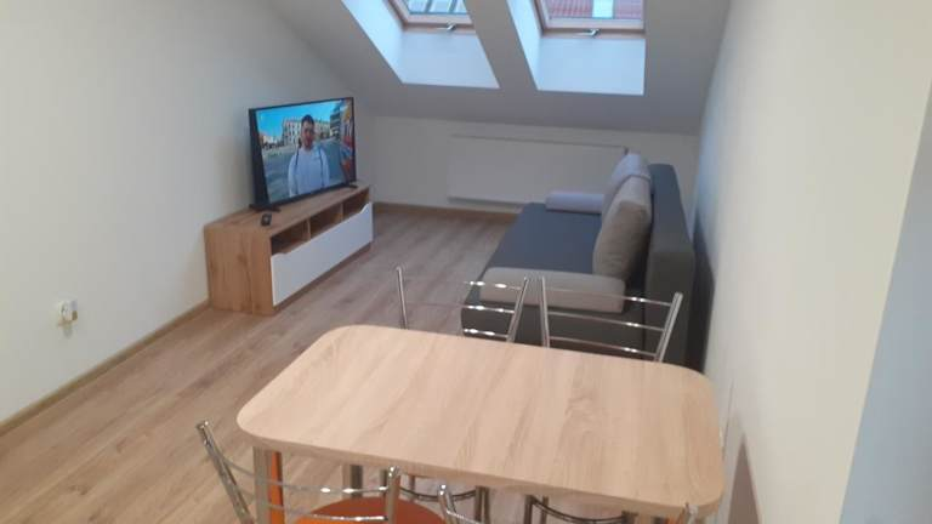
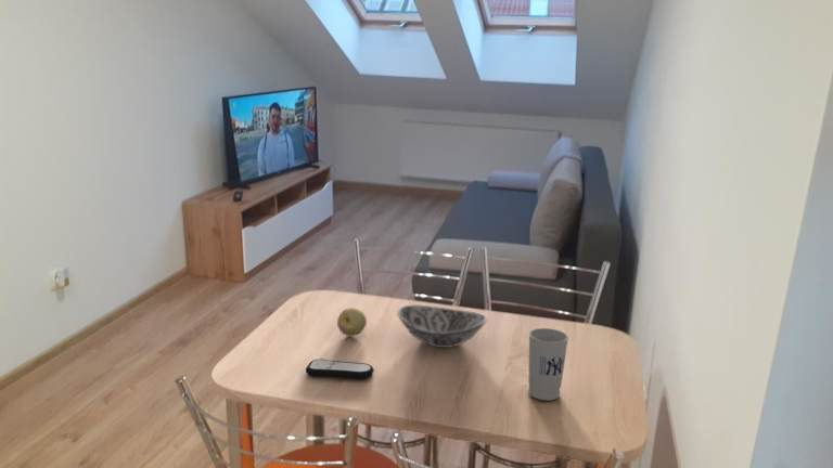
+ fruit (351, 322)
+ decorative bowl (441, 328)
+ cup (546, 364)
+ remote control (339, 368)
